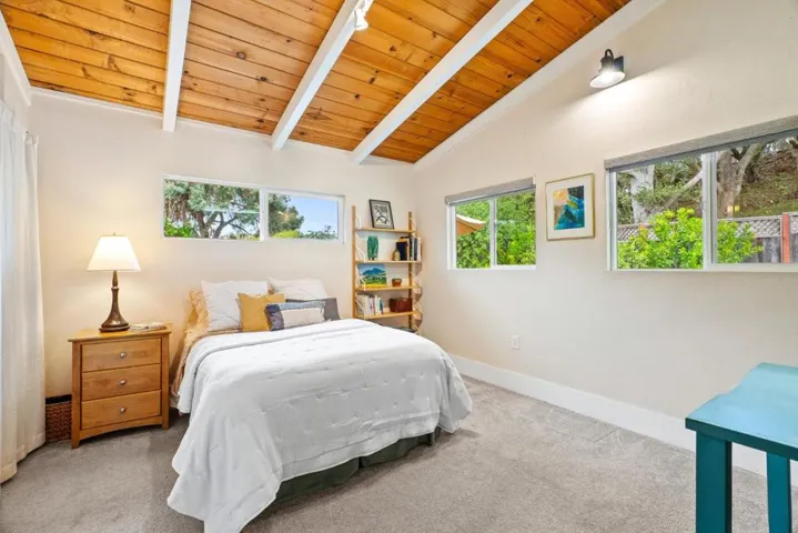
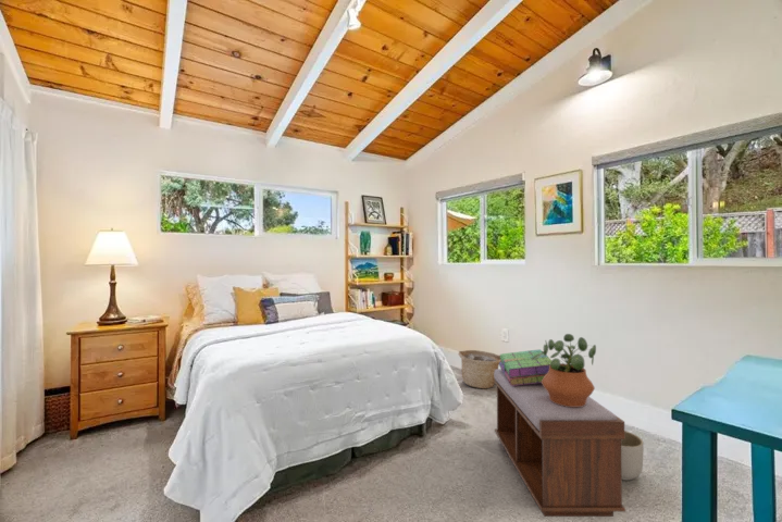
+ potted plant (560, 368)
+ basket (480, 366)
+ planter (621, 455)
+ bench (546, 430)
+ stack of books (527, 369)
